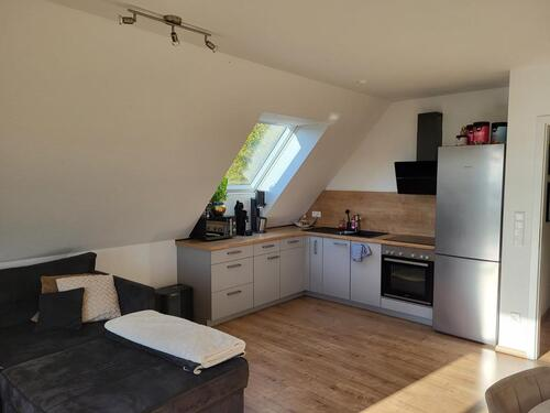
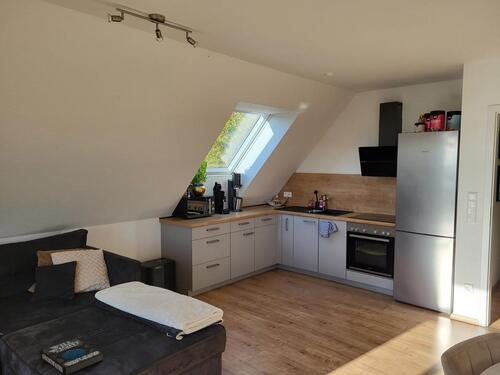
+ book (71, 355)
